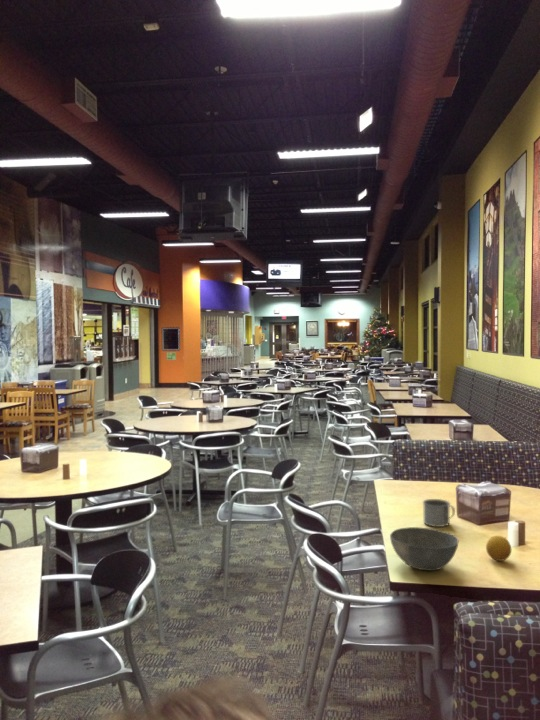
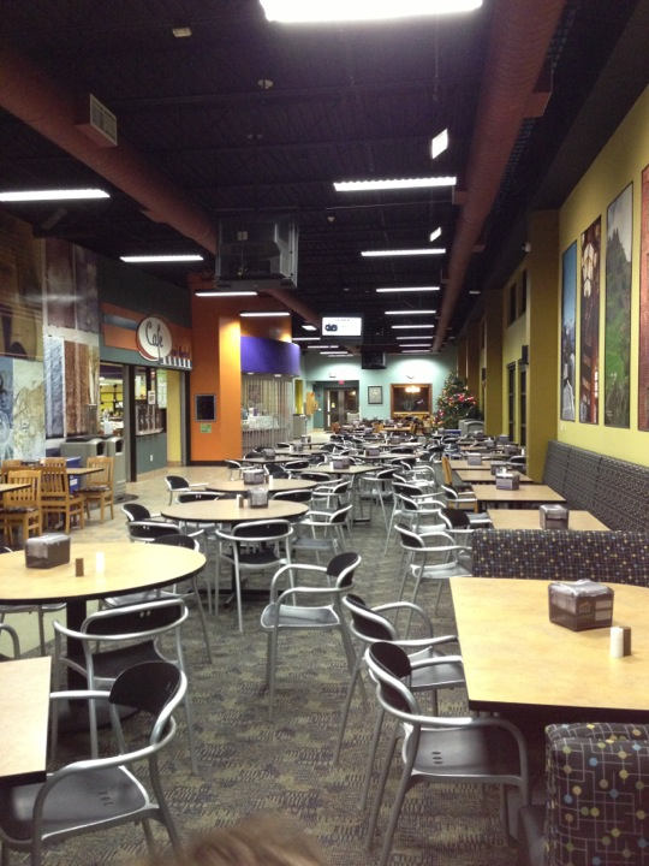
- mug (438, 512)
- bowl (423, 551)
- fruit (498, 548)
